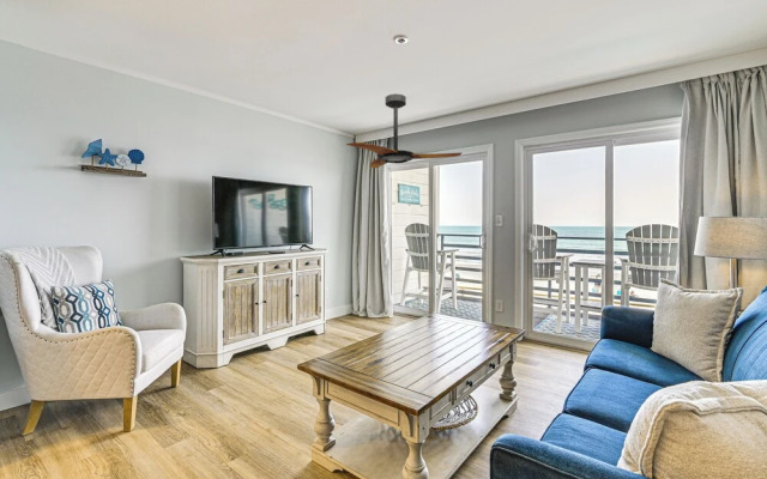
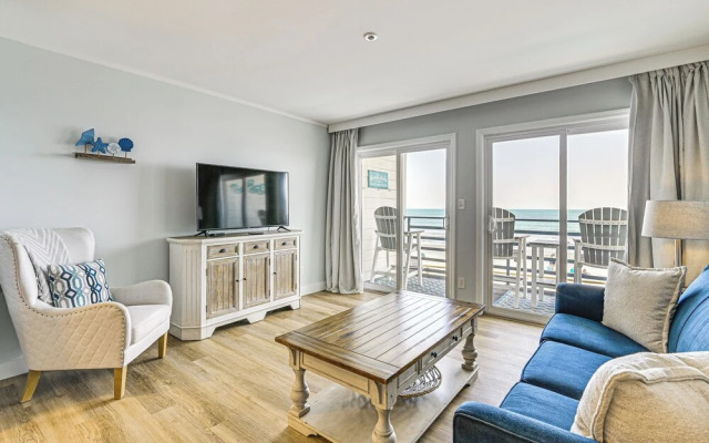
- ceiling fan (397, 129)
